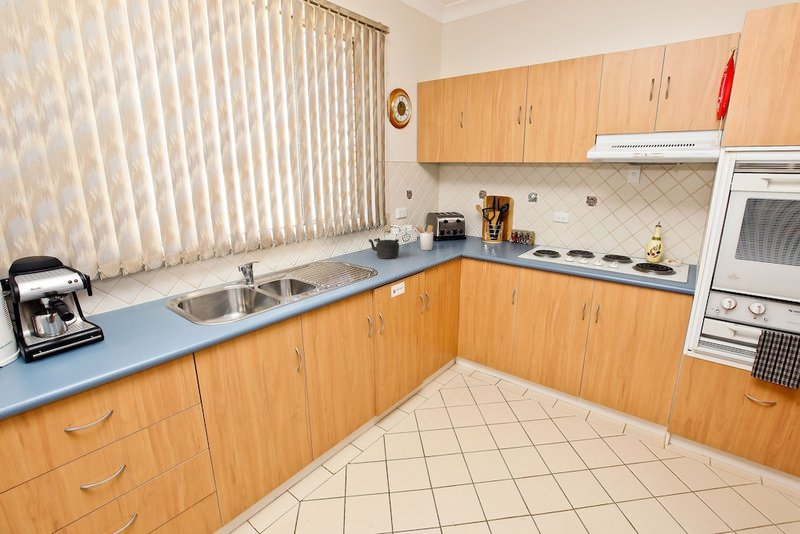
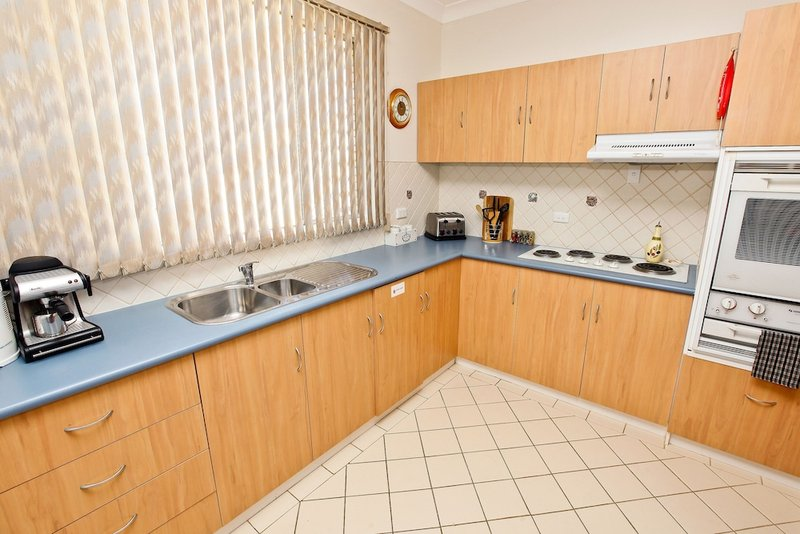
- teapot (385, 247)
- utensil holder (423, 237)
